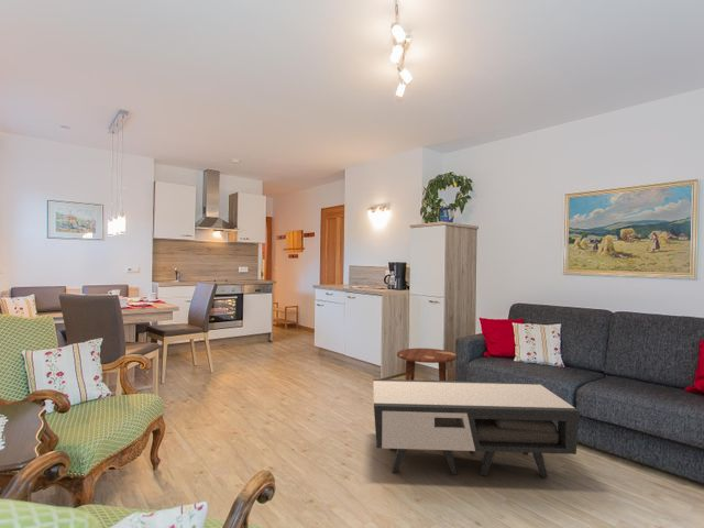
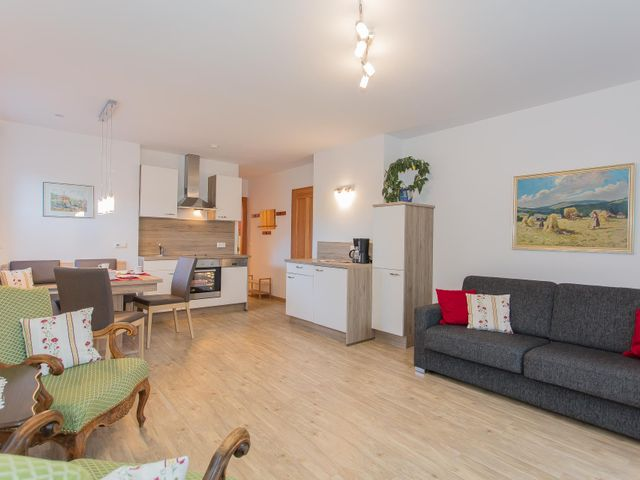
- side table (414, 374)
- coffee table (463, 427)
